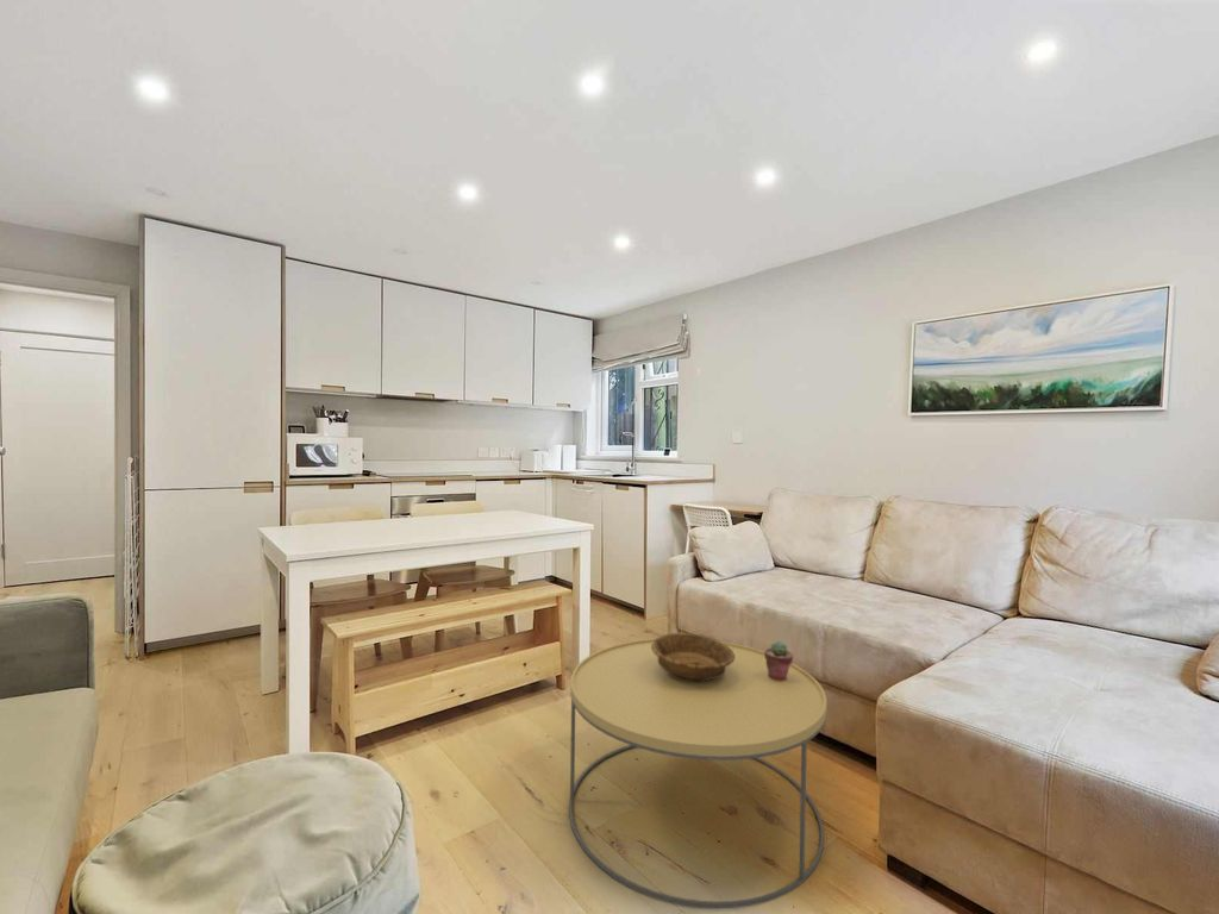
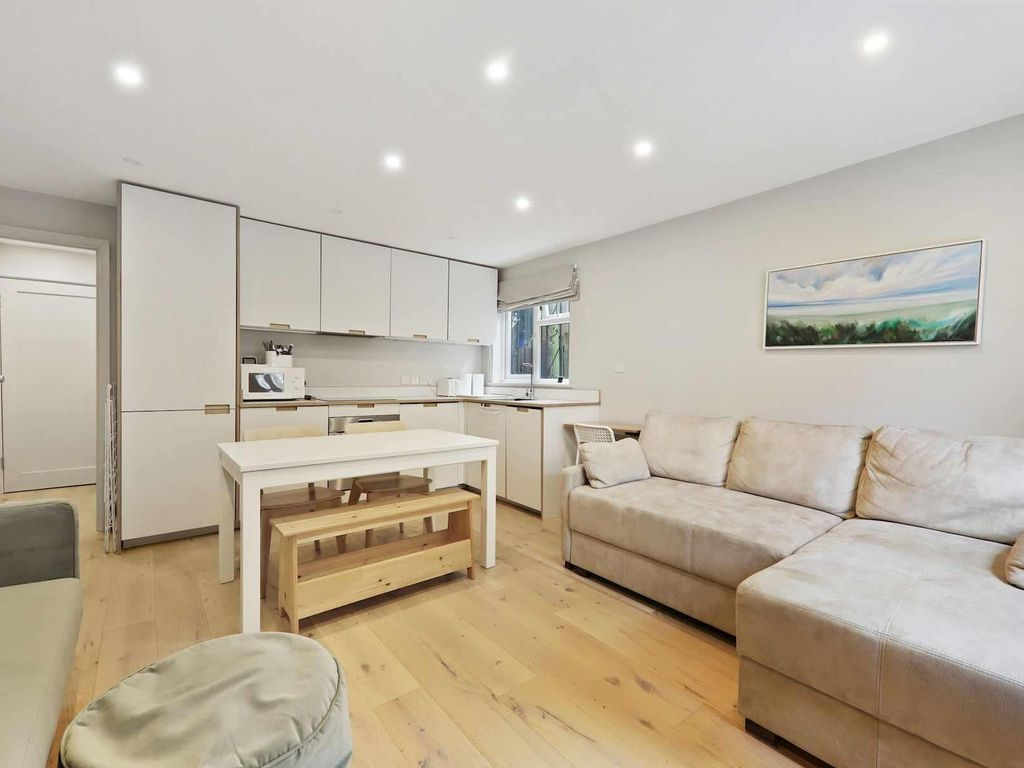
- decorative bowl (692, 656)
- potted succulent (779, 656)
- coffee table (693, 743)
